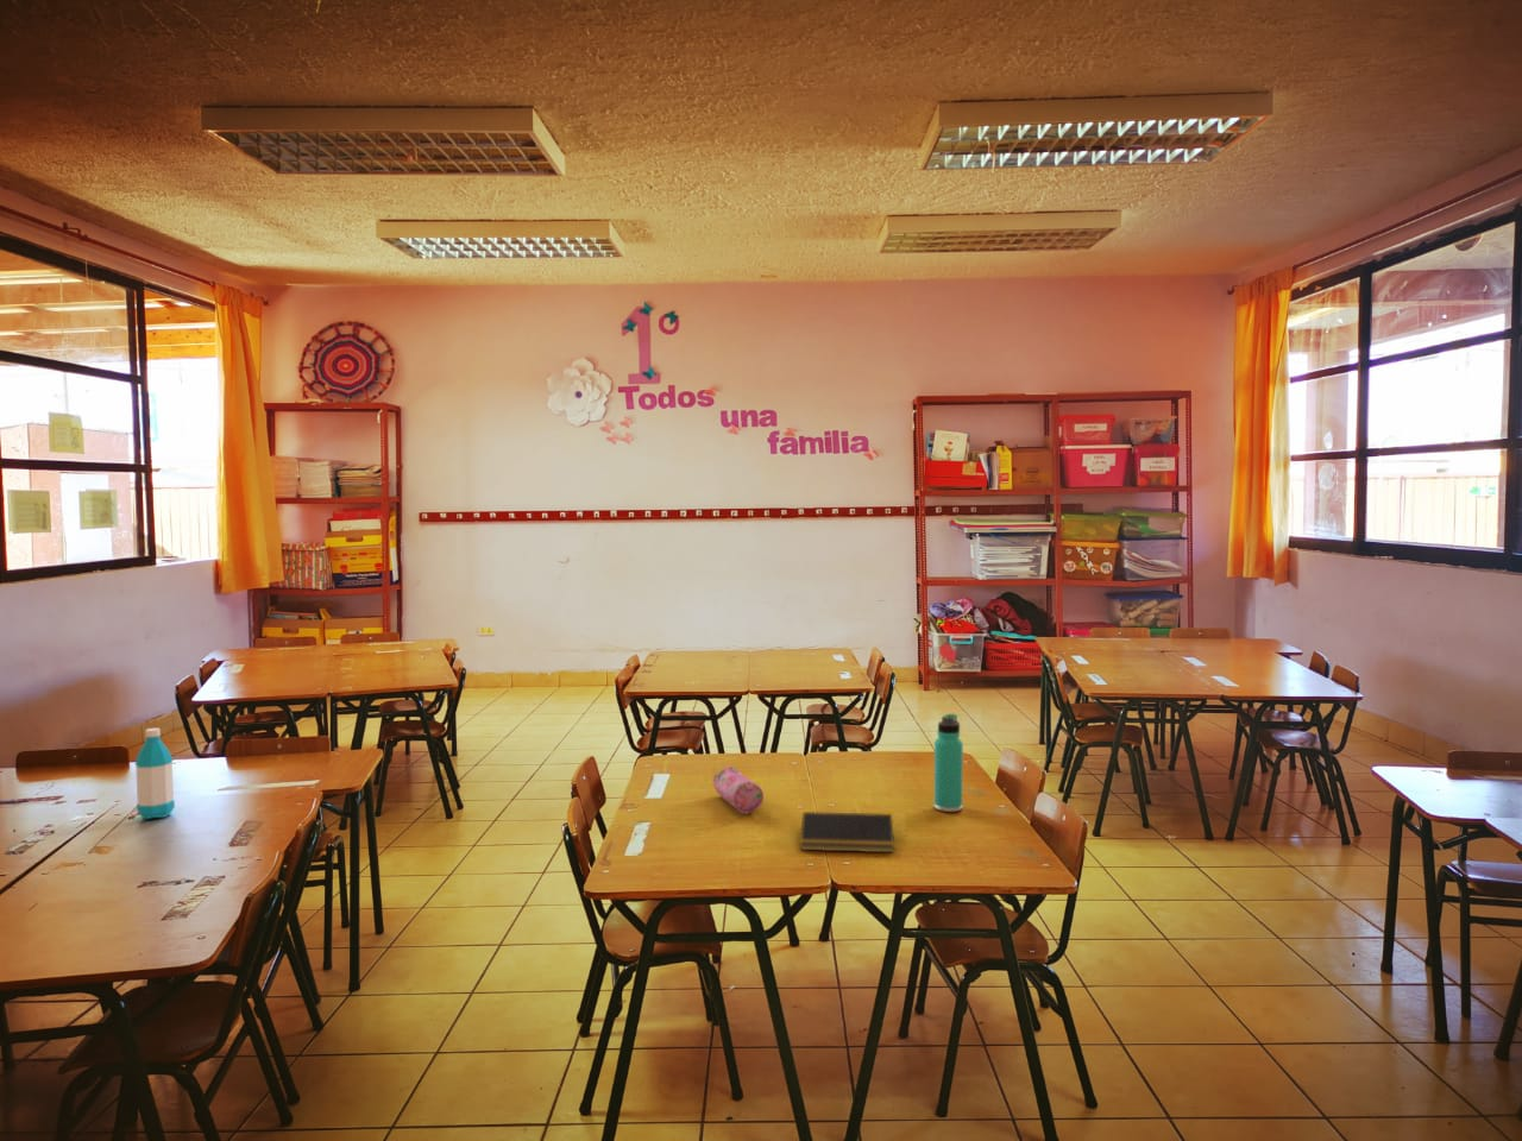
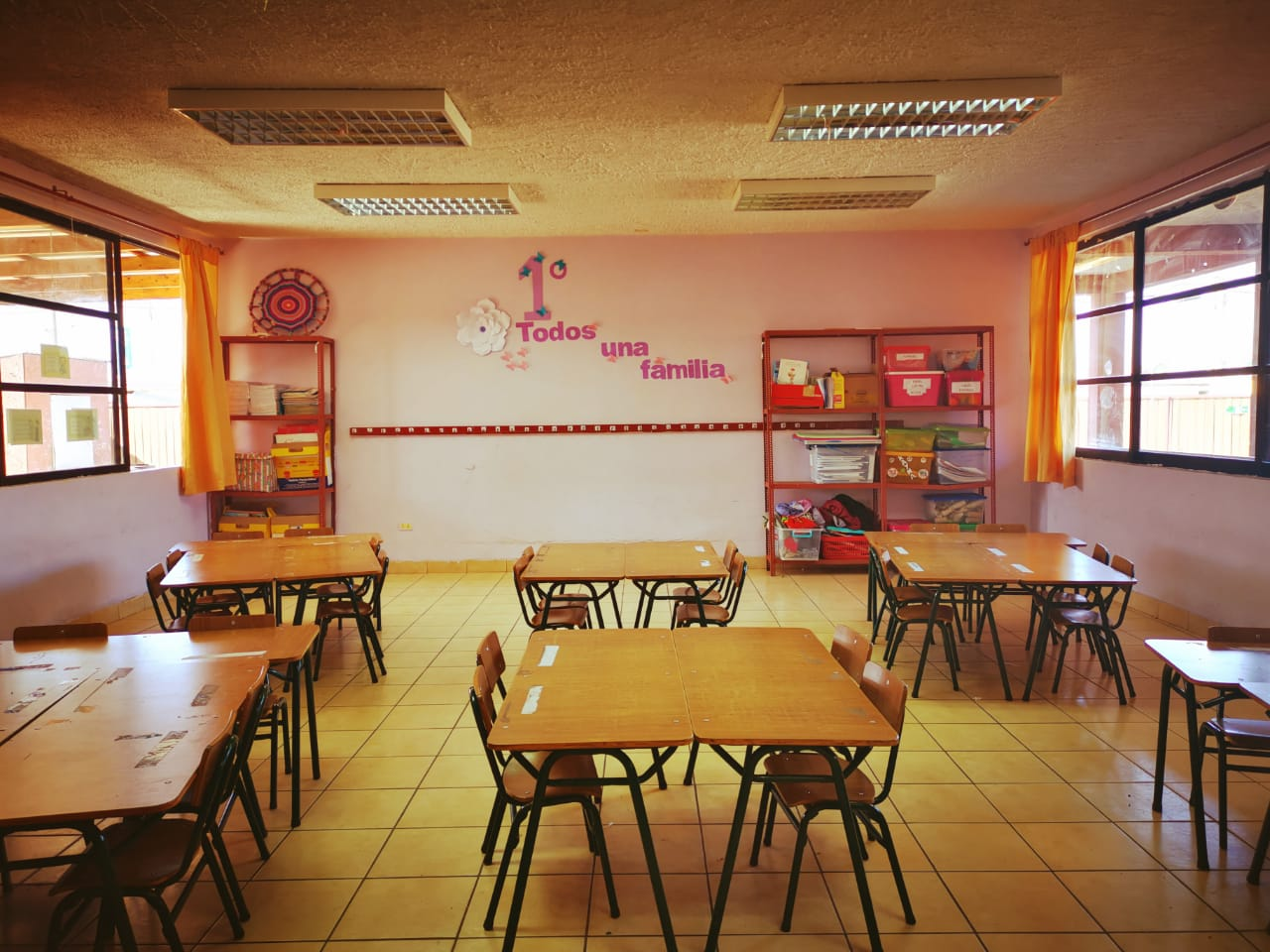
- water bottle (153, 773)
- thermos bottle (948, 762)
- pencil case (737, 787)
- notepad (846, 831)
